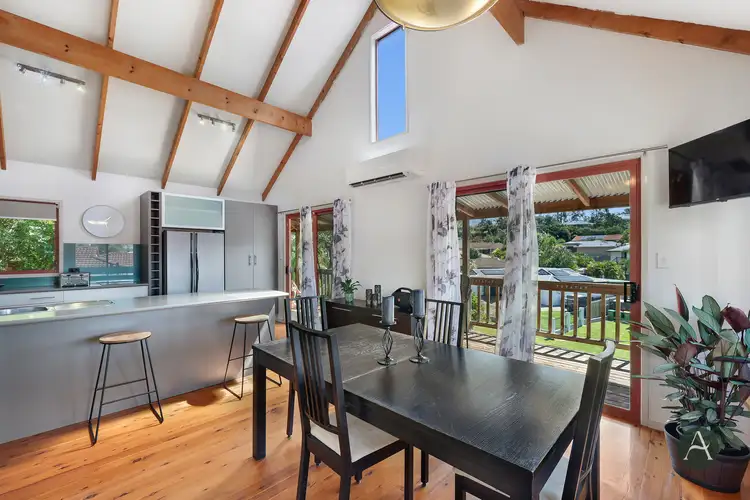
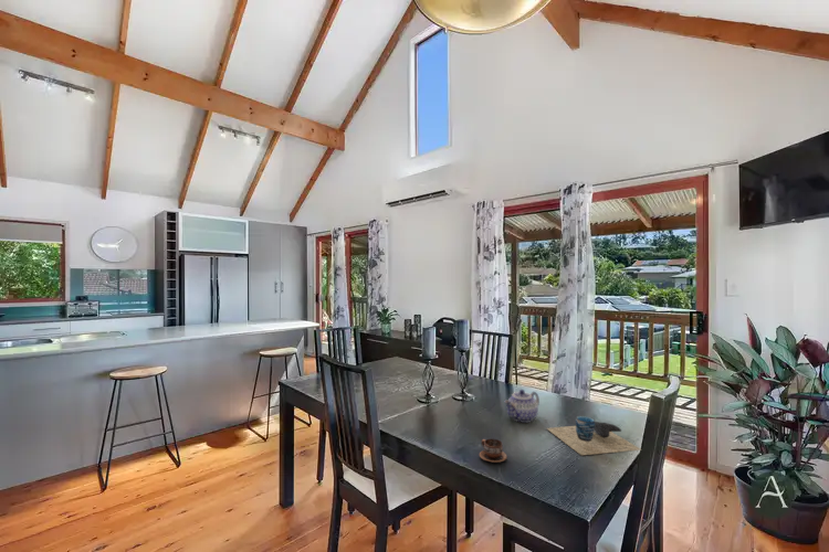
+ cup (590, 425)
+ teapot (522, 404)
+ cup (492, 449)
